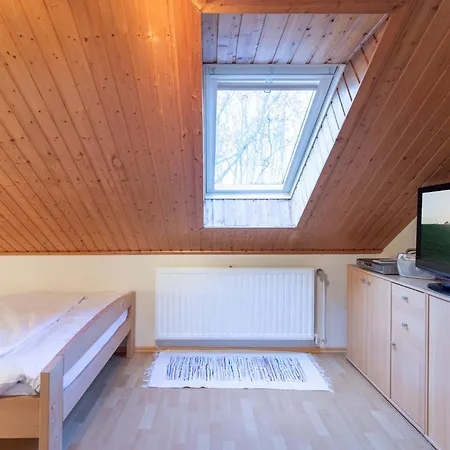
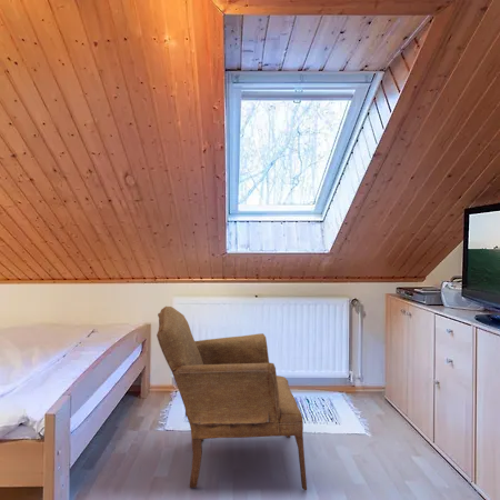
+ armchair (228, 384)
